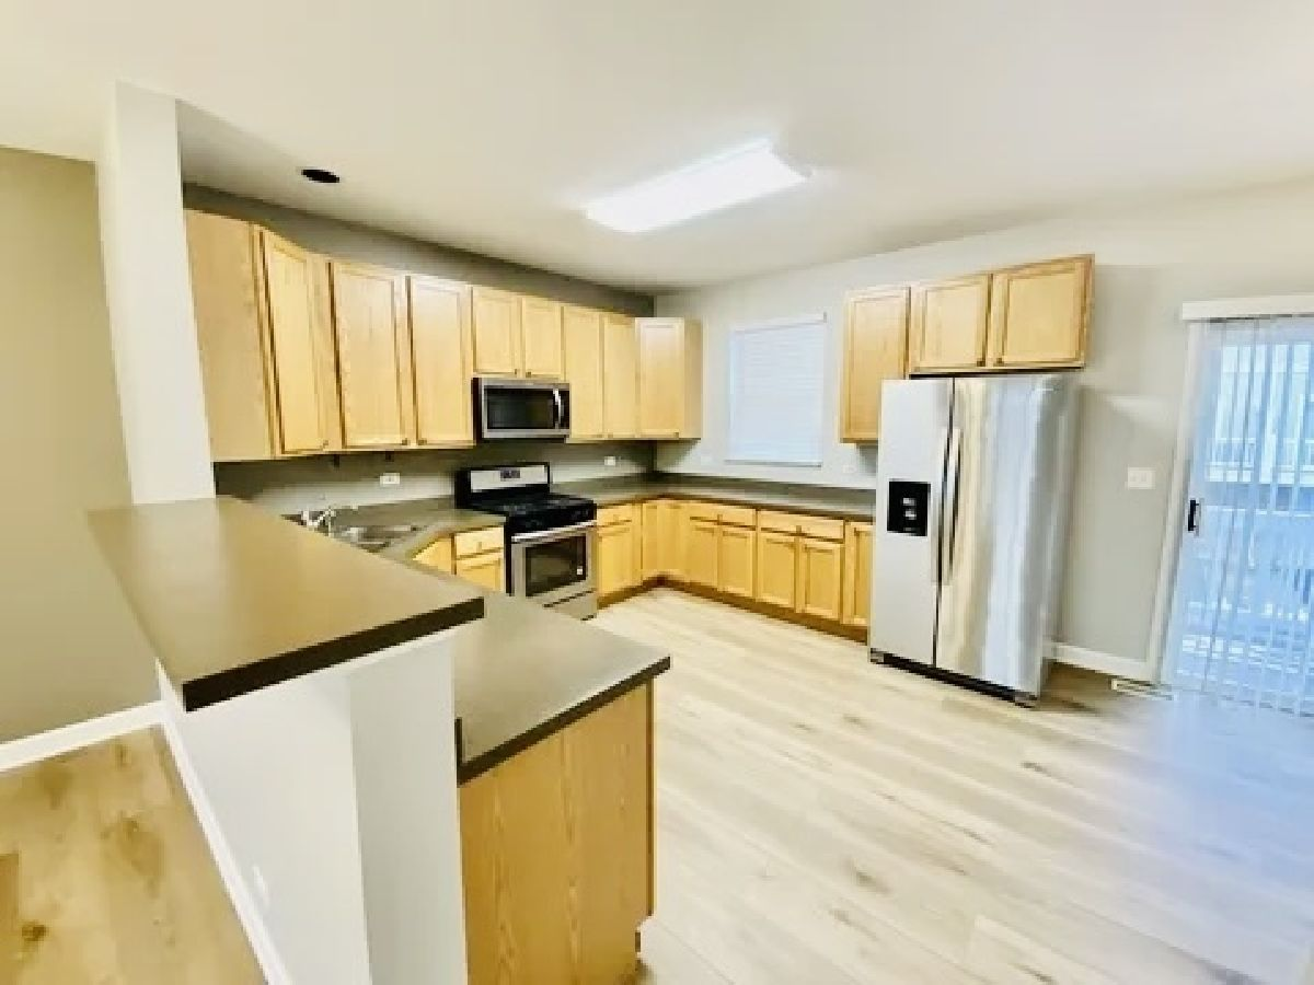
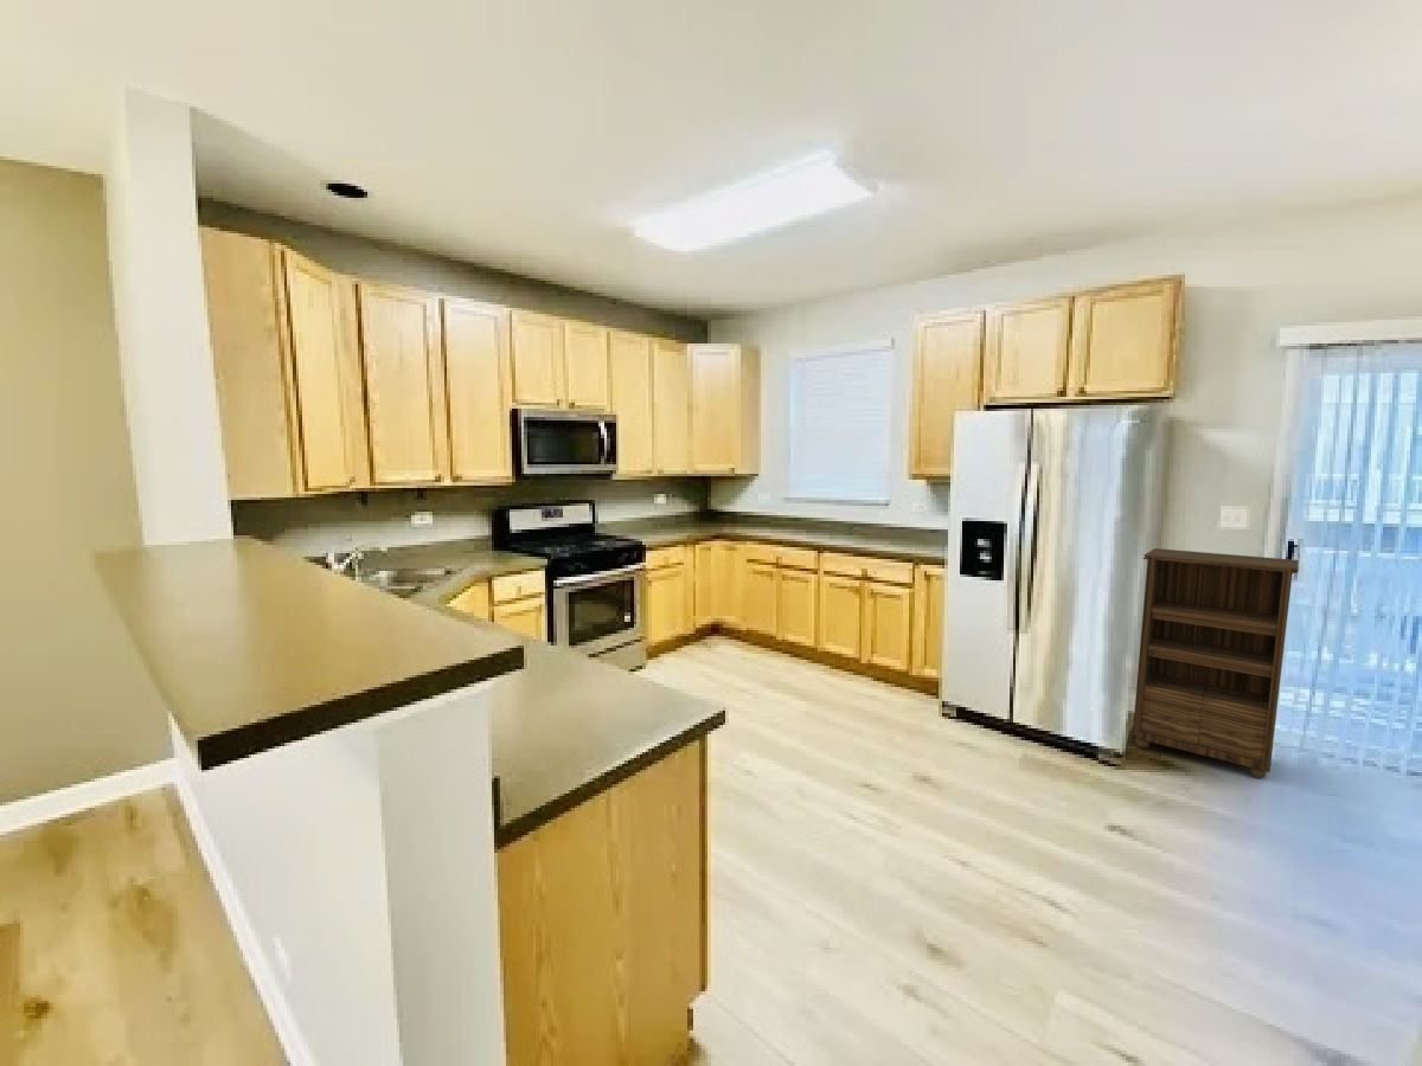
+ bookshelf (1209, 656)
